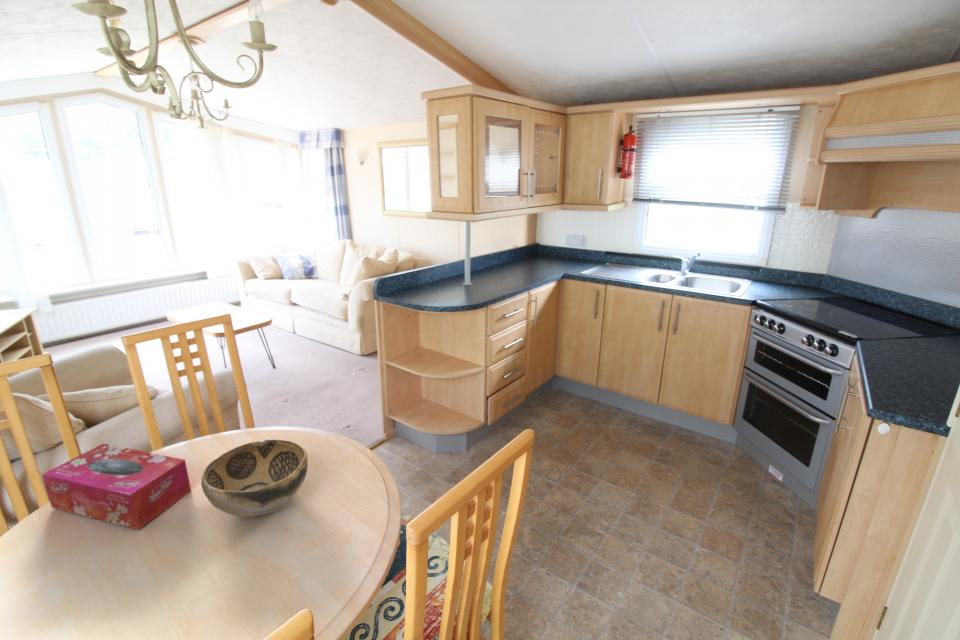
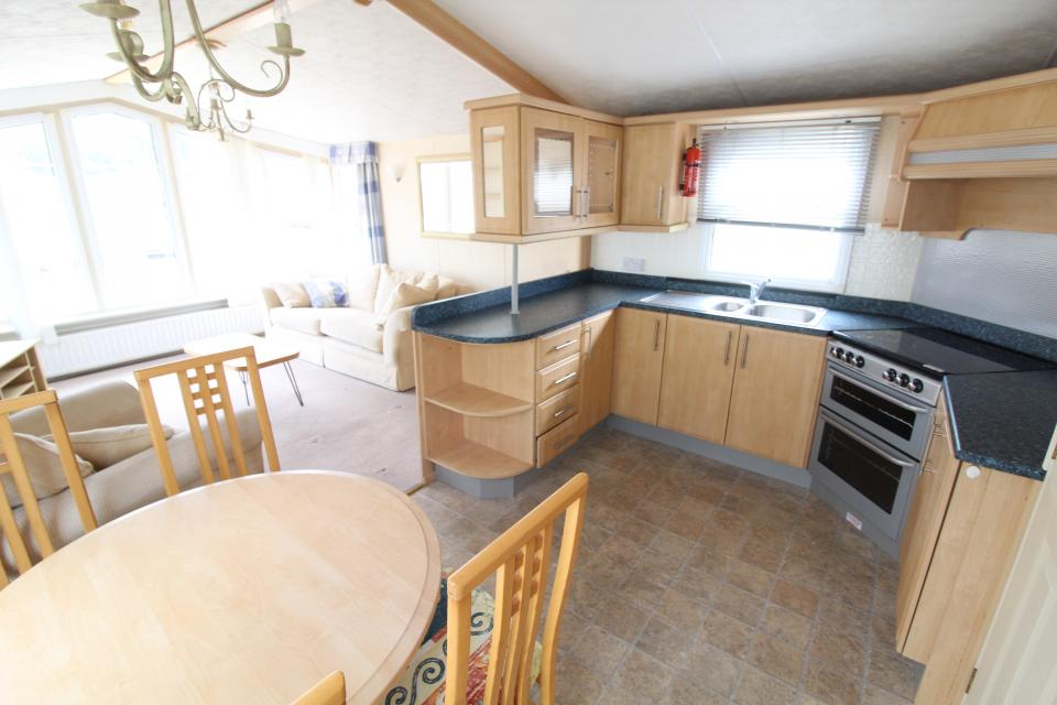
- decorative bowl (259, 483)
- tissue box (119, 483)
